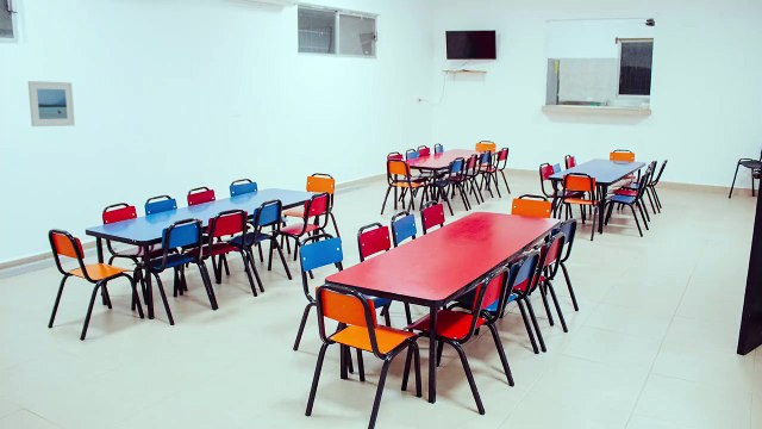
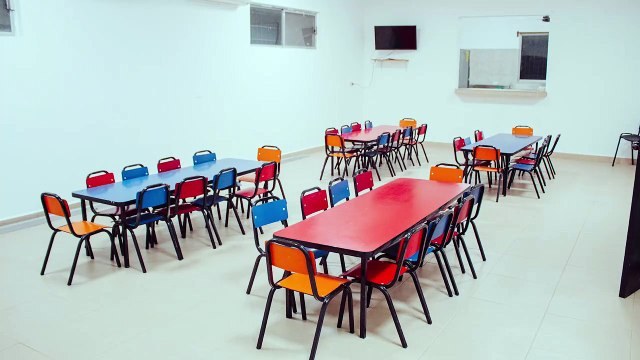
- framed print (51, 104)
